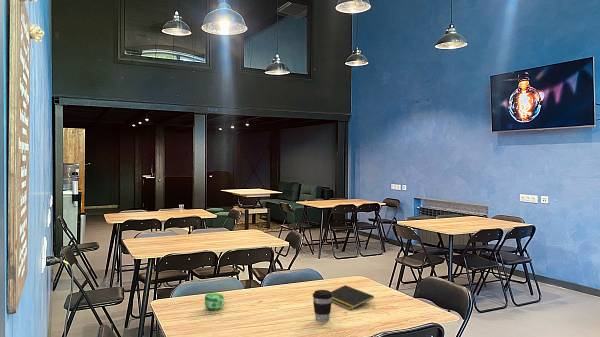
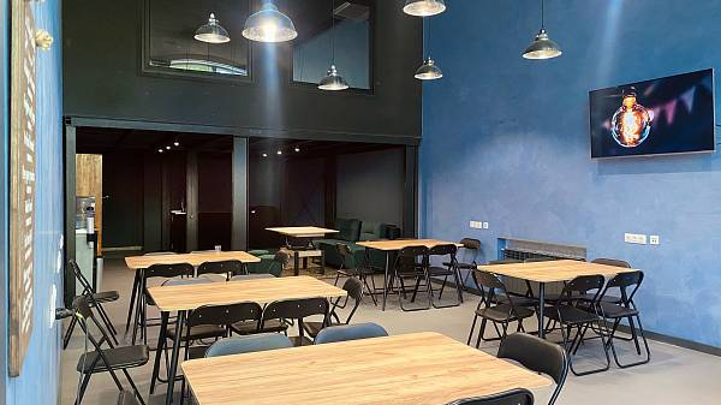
- coffee cup (322, 306)
- cup (216, 302)
- notepad (347, 296)
